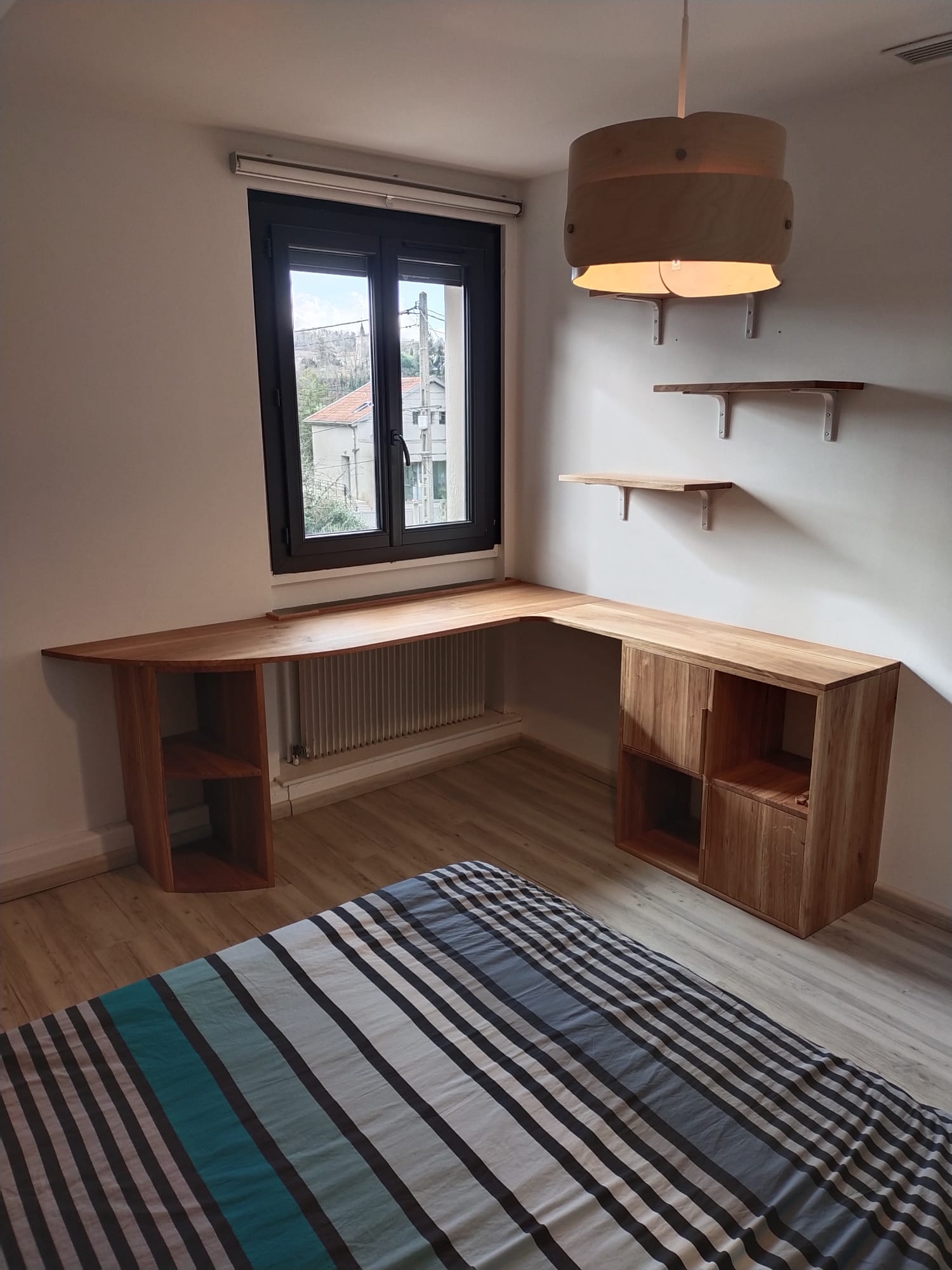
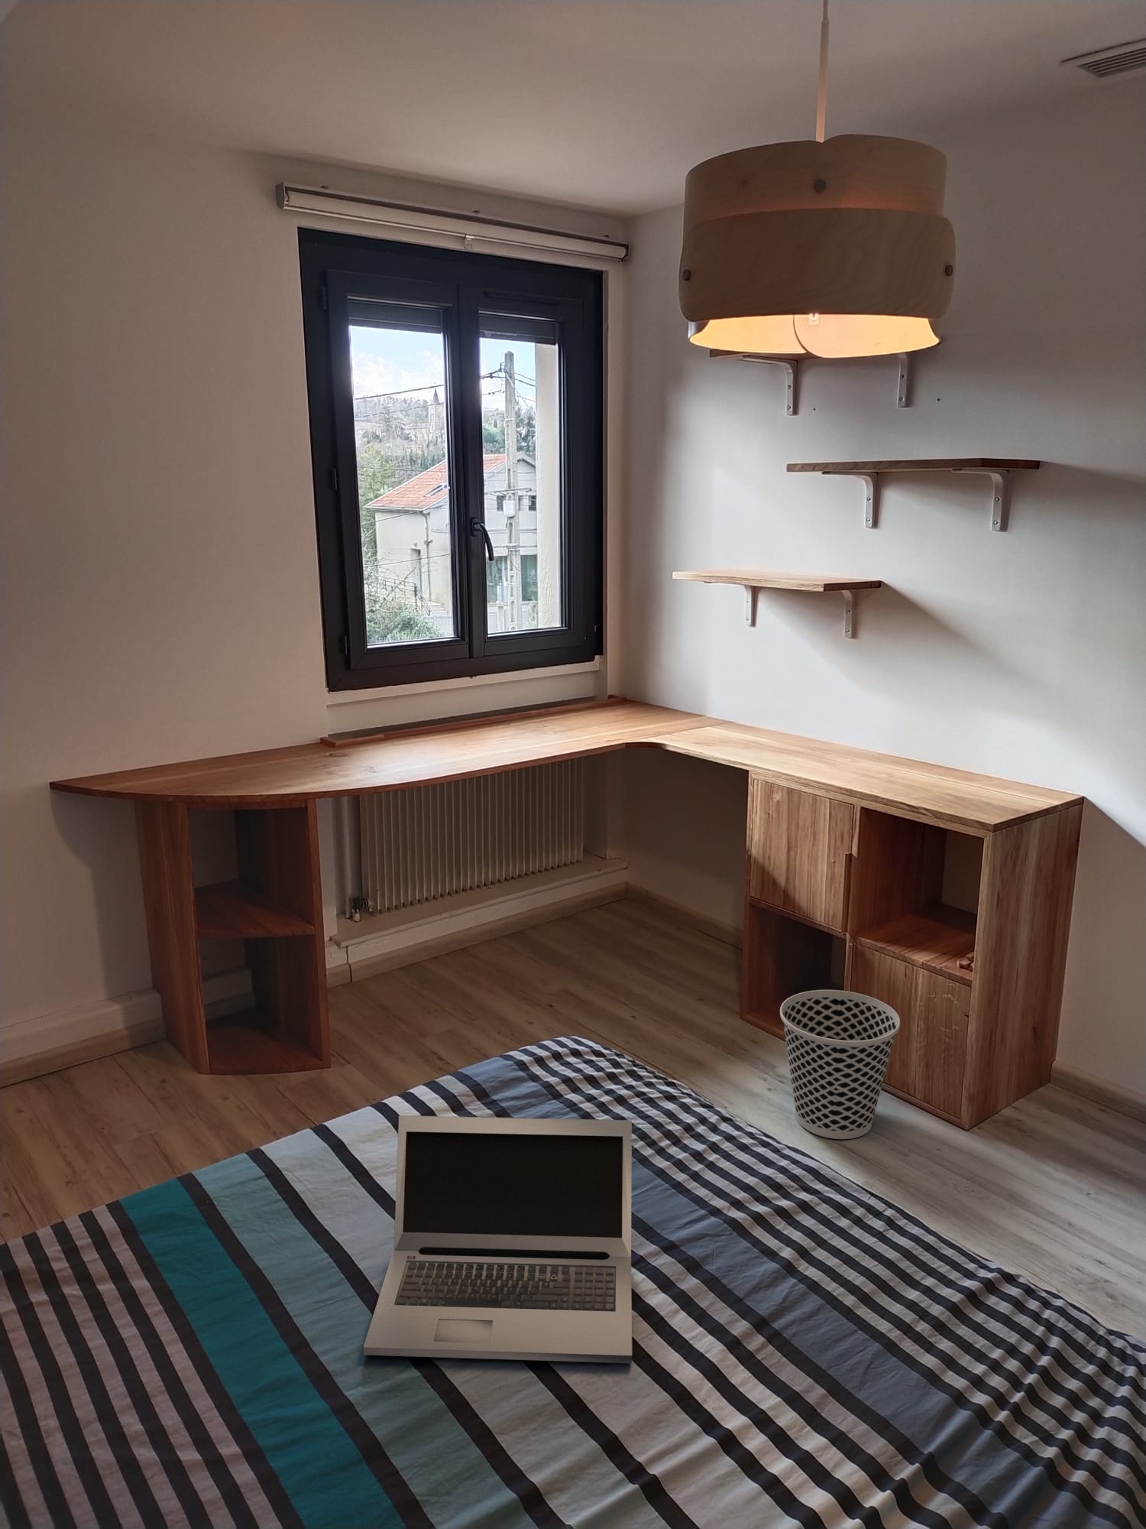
+ laptop (507, 1230)
+ wastebasket (835, 1067)
